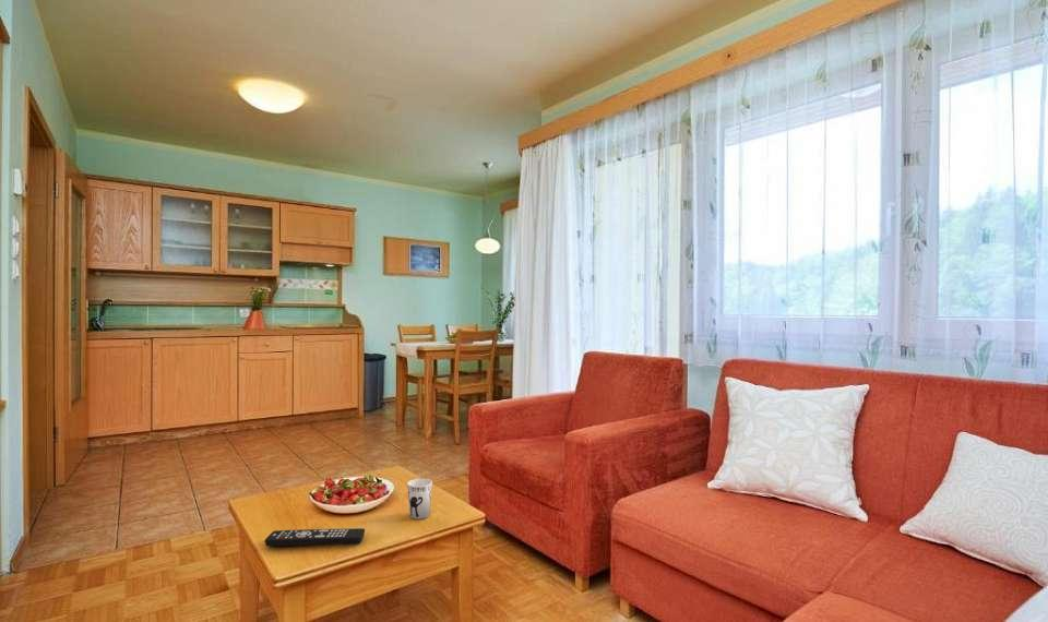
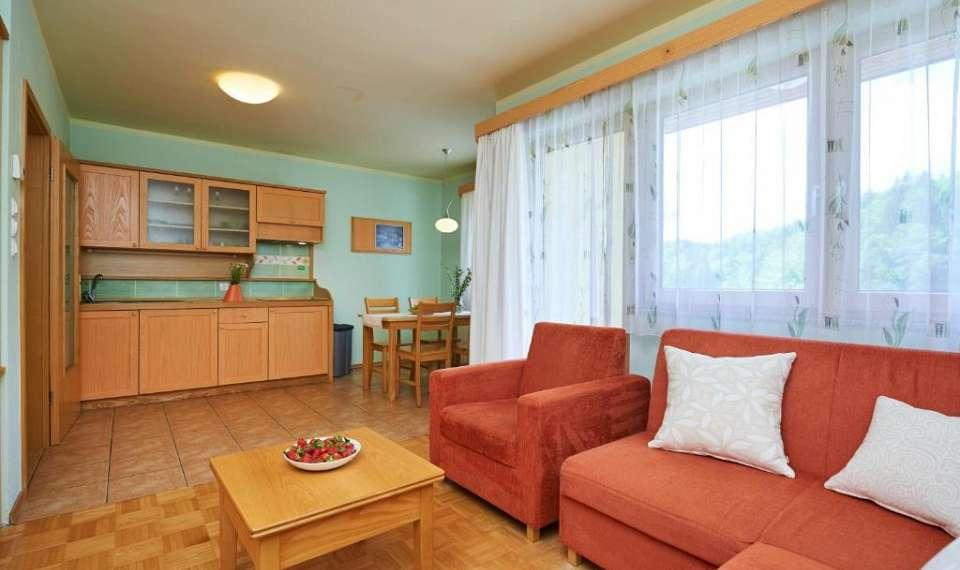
- cup (419, 499)
- remote control (315, 537)
